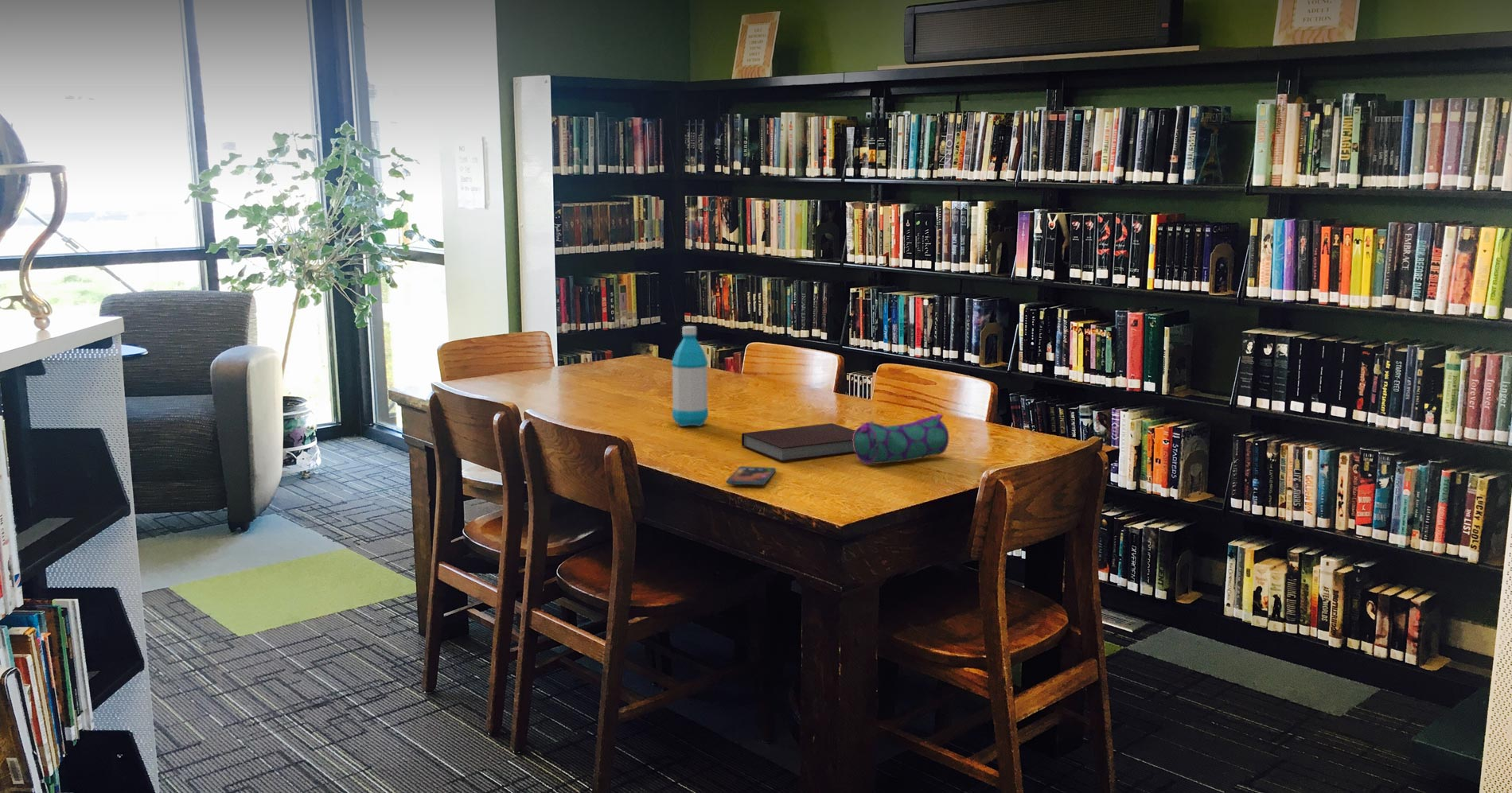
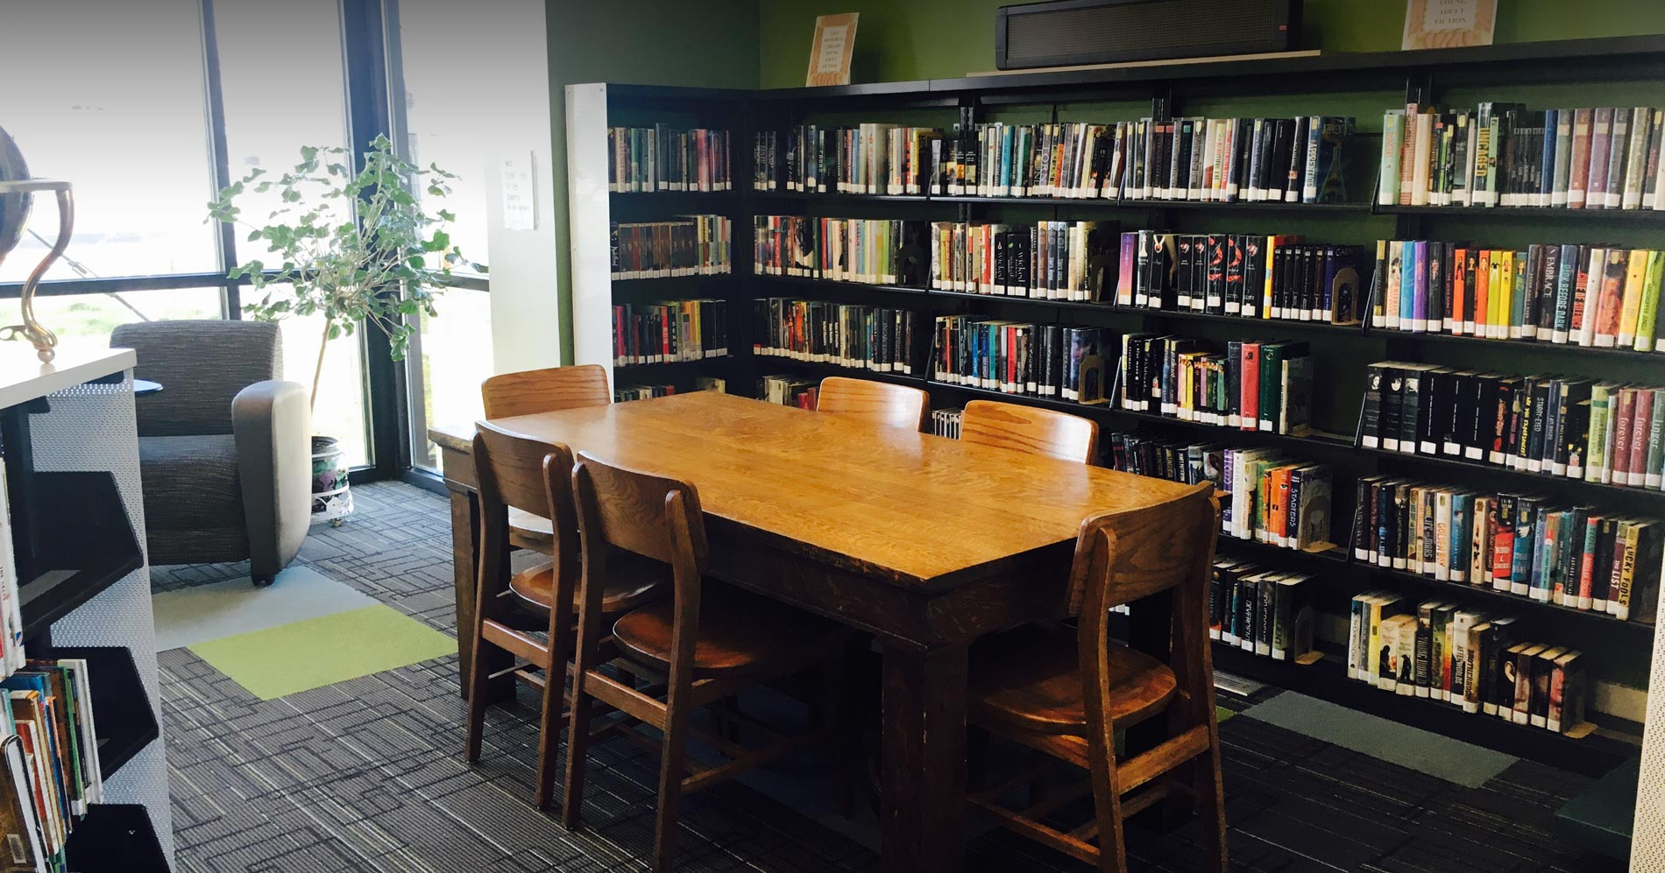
- water bottle (689, 375)
- notebook (808, 441)
- pencil case (902, 438)
- smartphone (751, 475)
